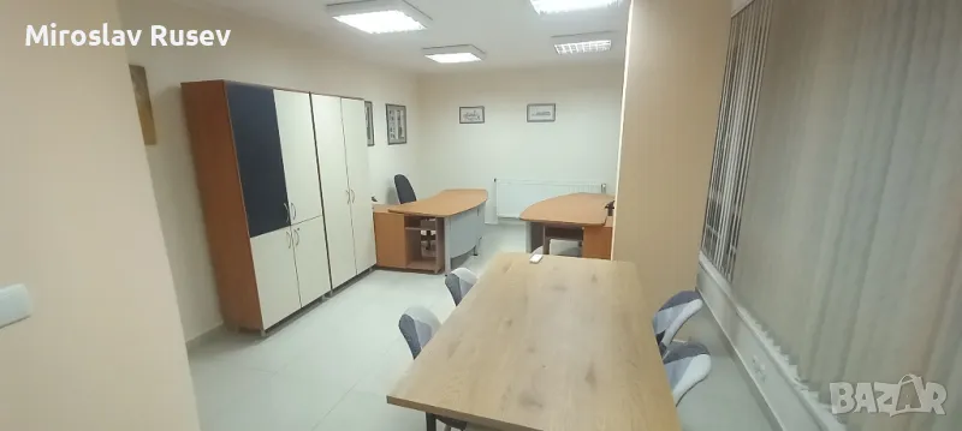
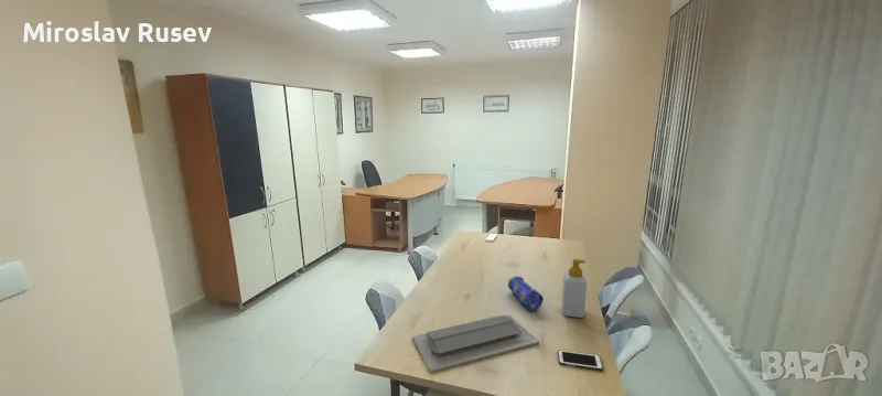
+ soap bottle (574, 286)
+ pencil case (524, 291)
+ cell phone (579, 360)
+ architectural model (474, 335)
